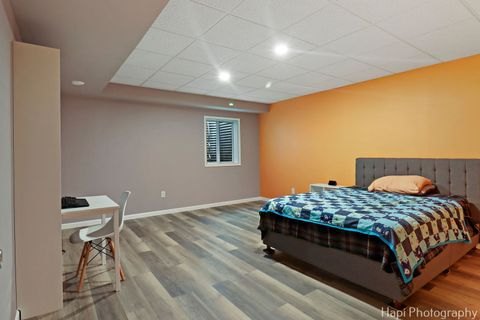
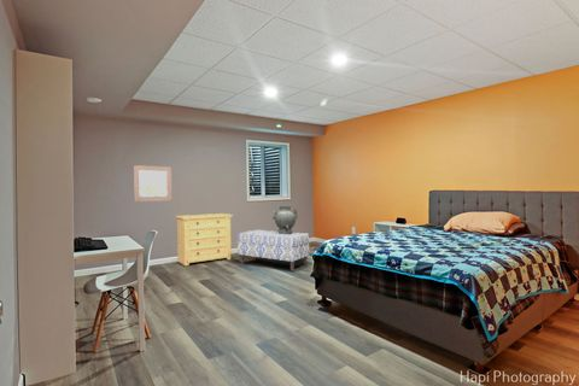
+ dresser (204, 238)
+ wall art (153, 183)
+ bench (273, 248)
+ decorative urn (285, 218)
